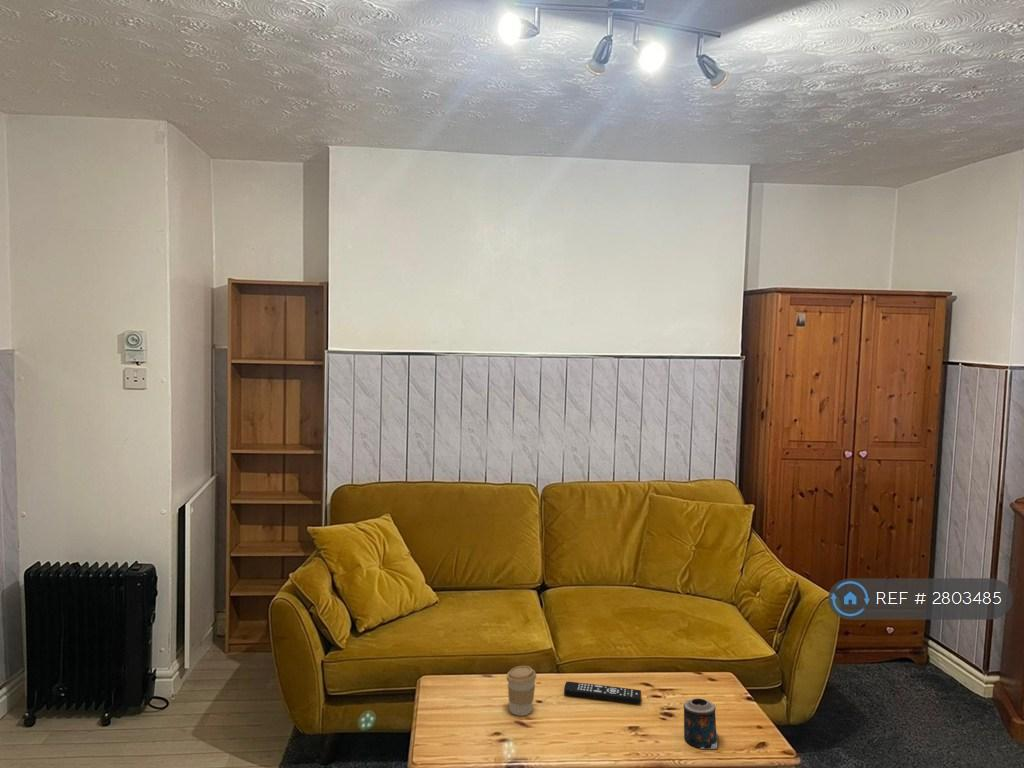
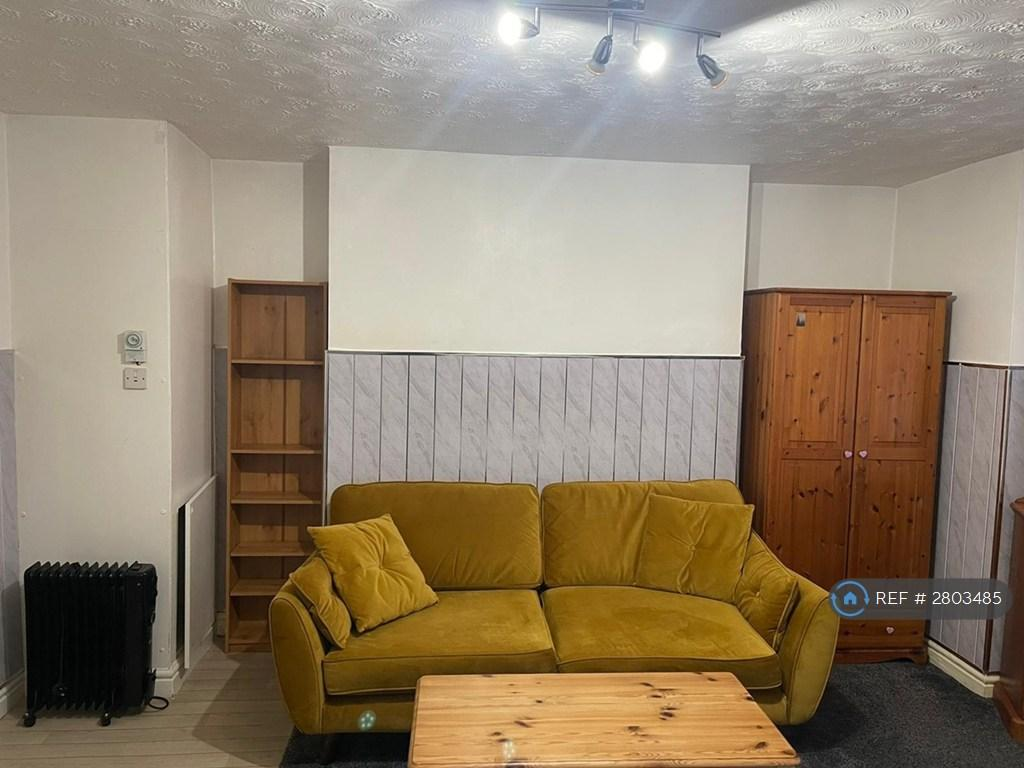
- coffee cup (521, 689)
- candle (704, 720)
- remote control (602, 692)
